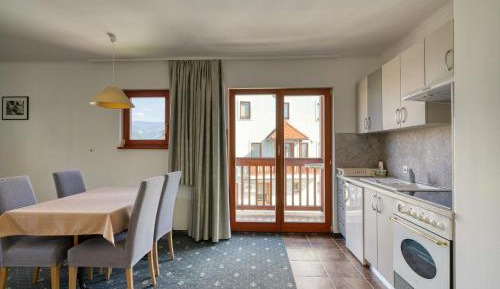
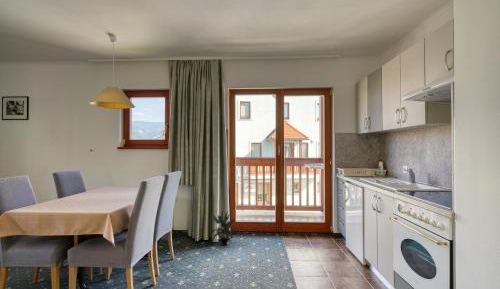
+ potted plant (223, 229)
